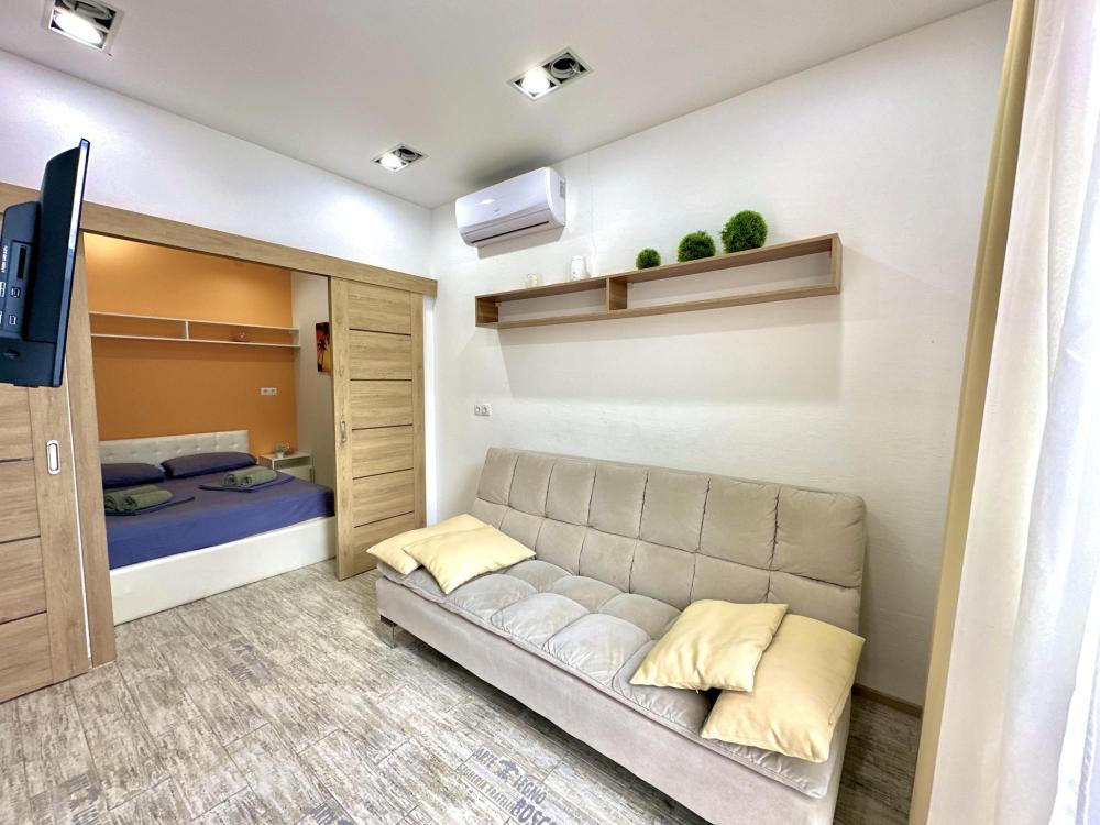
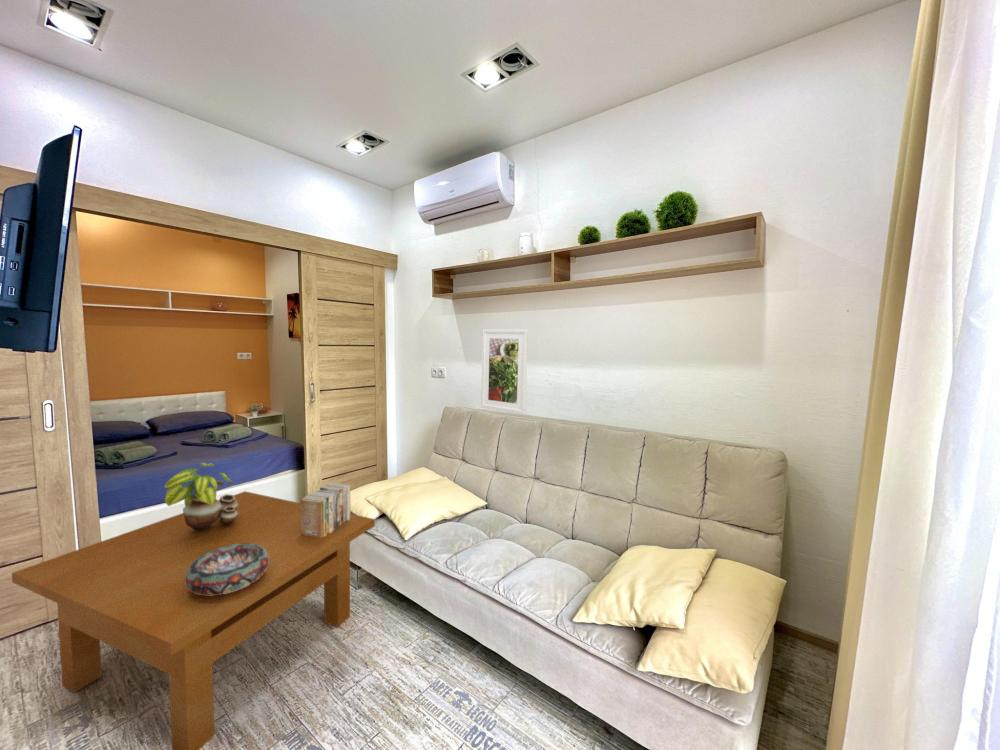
+ table (221, 595)
+ books (326, 507)
+ potted plant (207, 495)
+ decorative bowl (228, 567)
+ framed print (503, 370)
